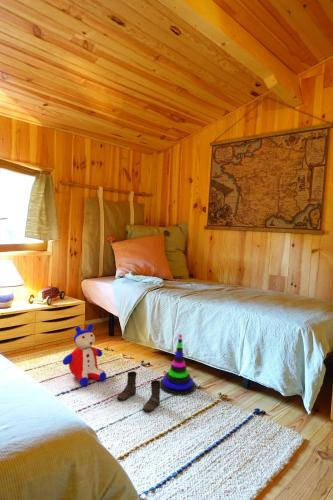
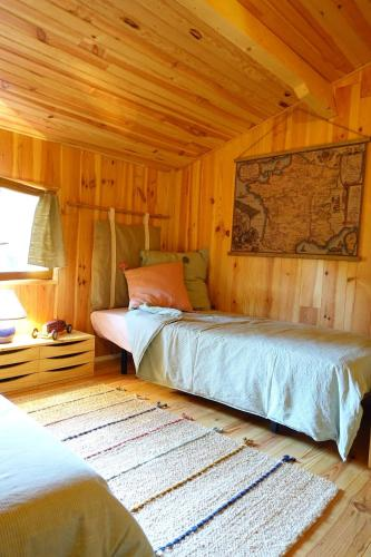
- stacking toy (178, 360)
- boots (135, 390)
- stuffed animal (87, 353)
